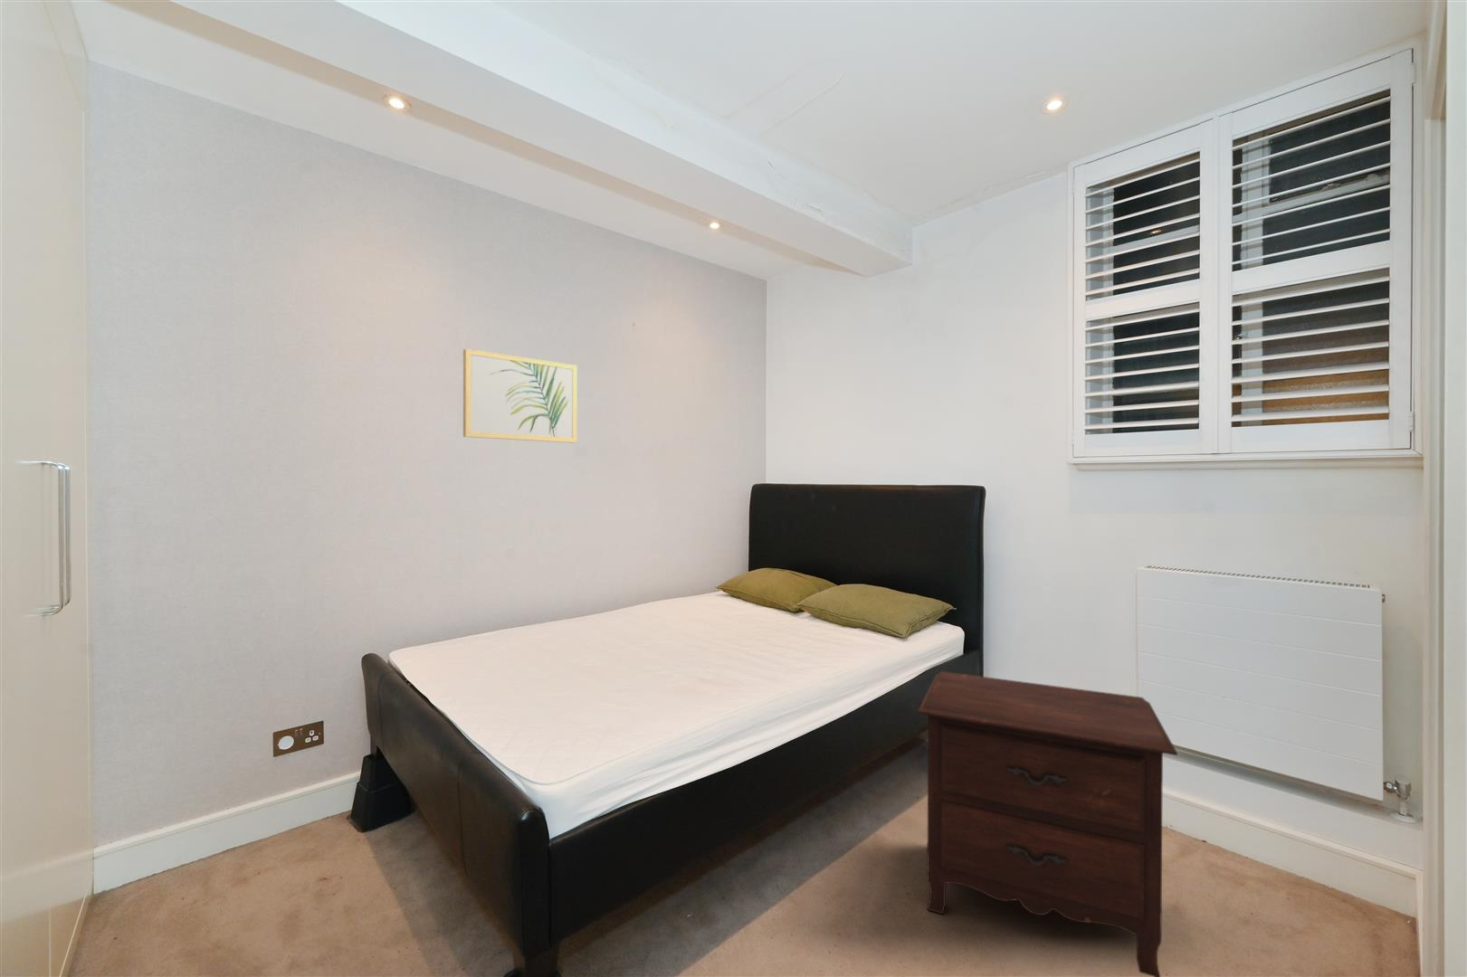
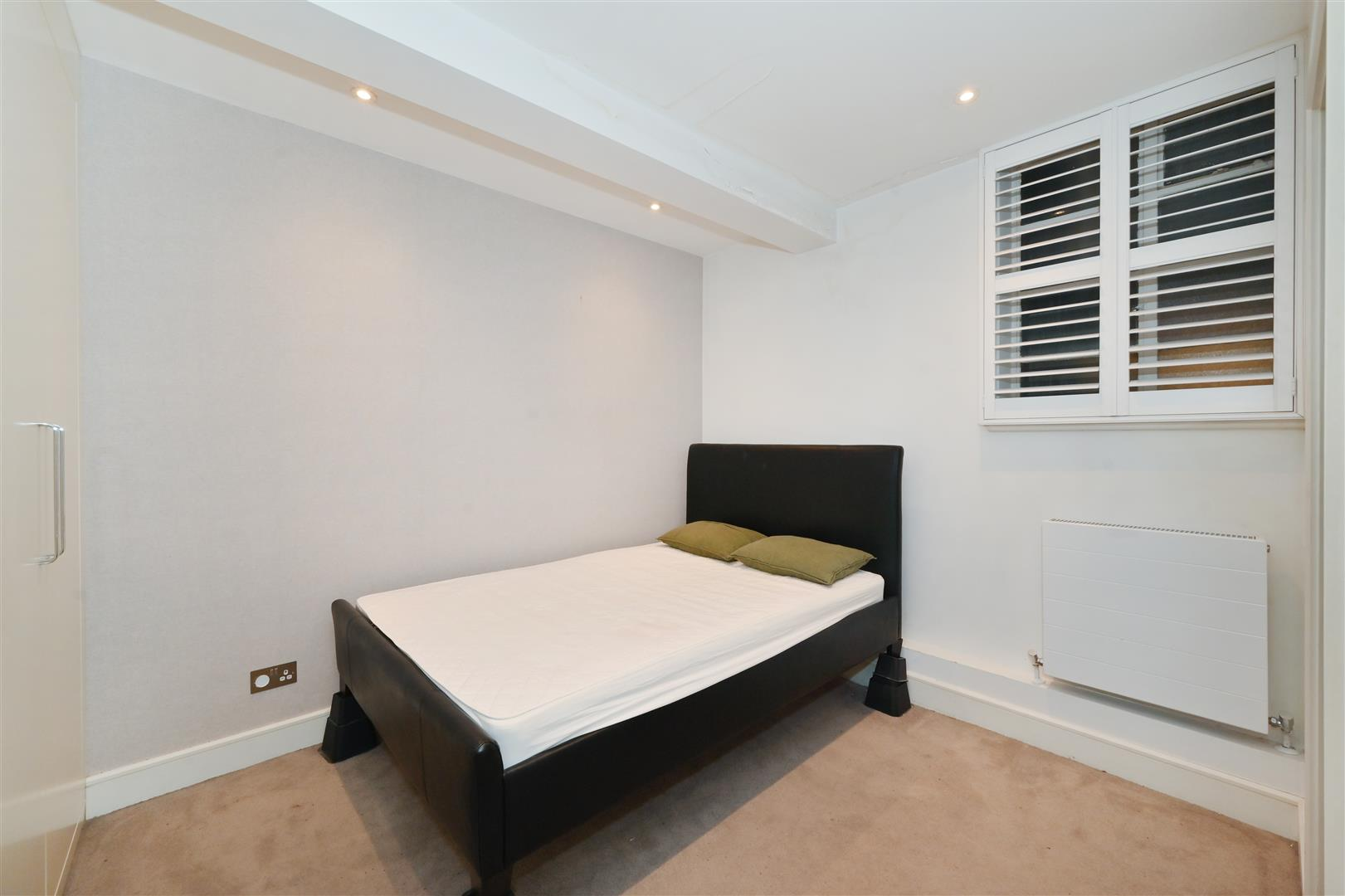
- nightstand (1035, 803)
- wall art (524, 399)
